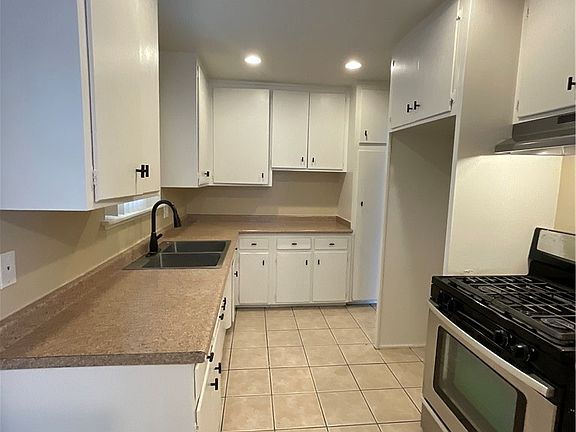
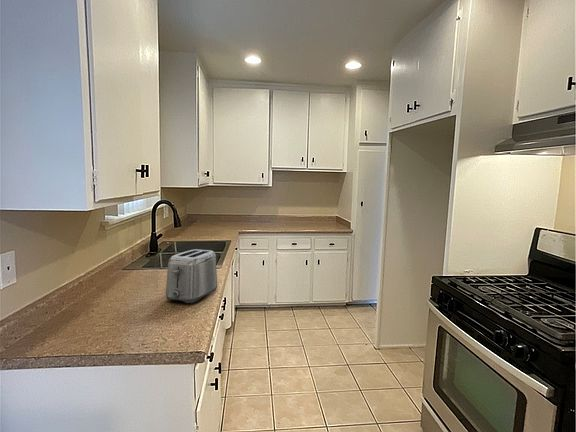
+ toaster (194, 273)
